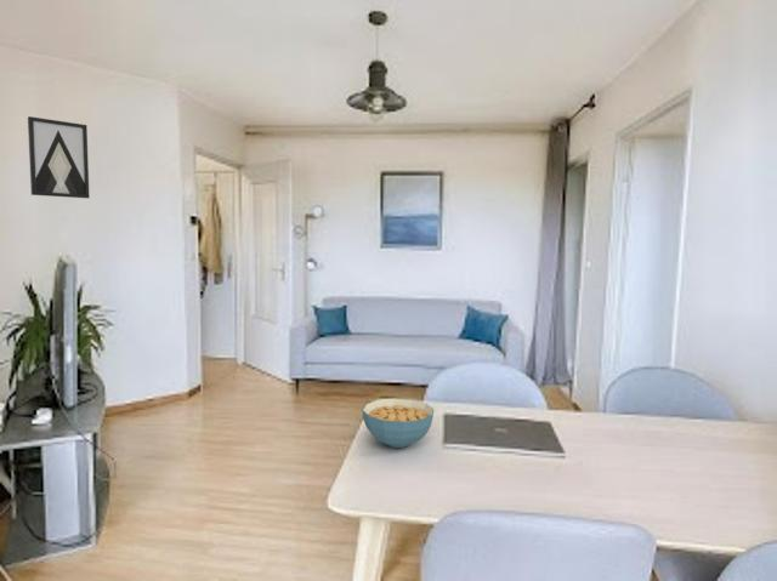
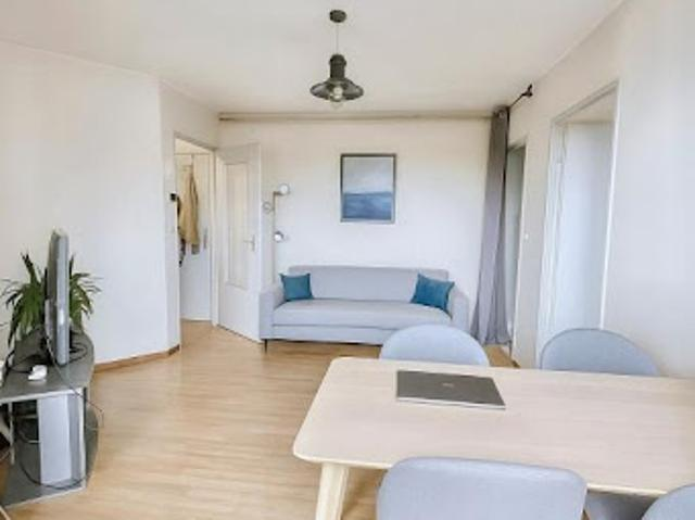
- wall art (59, 159)
- cereal bowl (397, 426)
